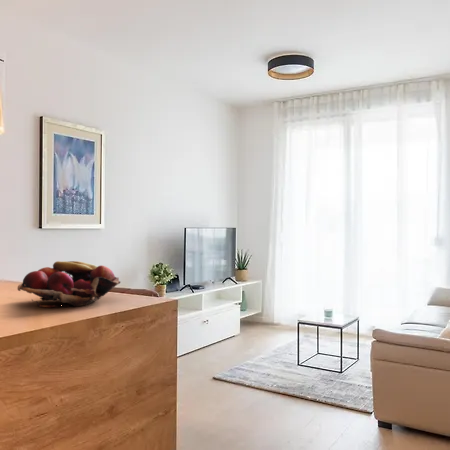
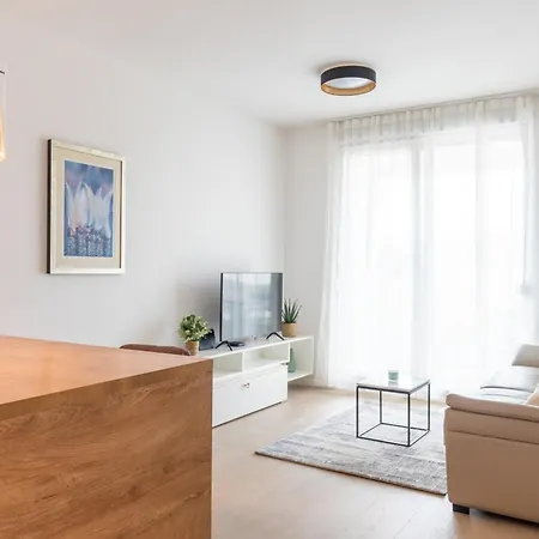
- fruit basket (69, 281)
